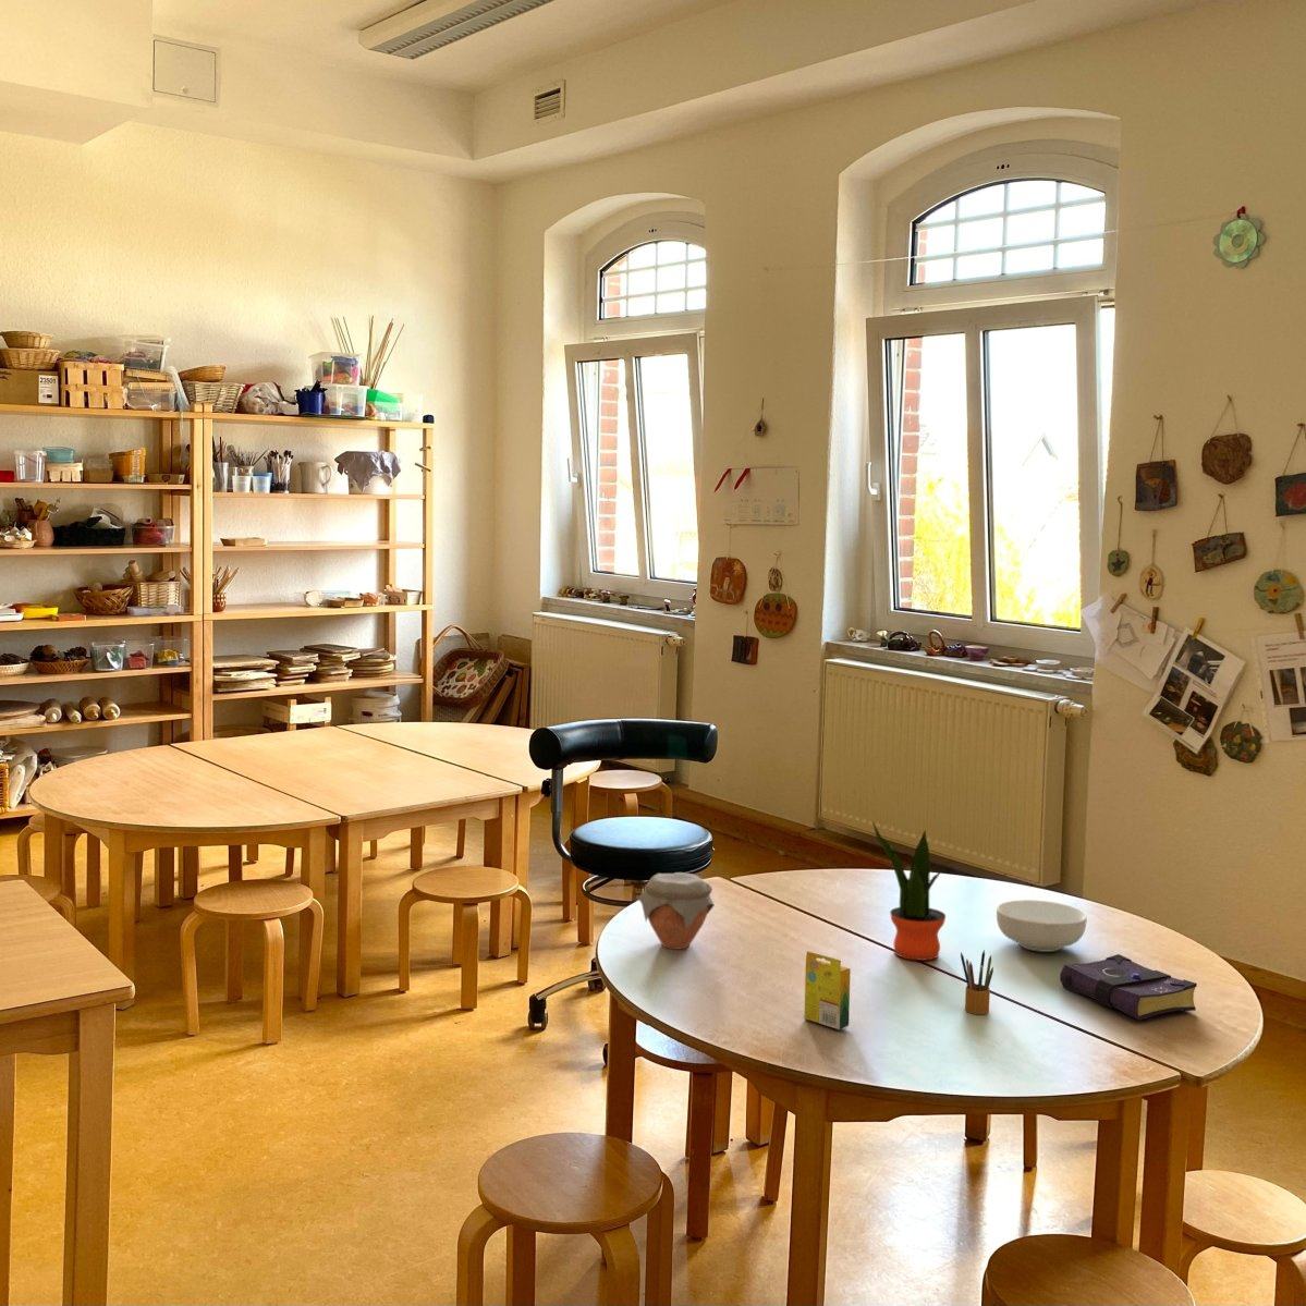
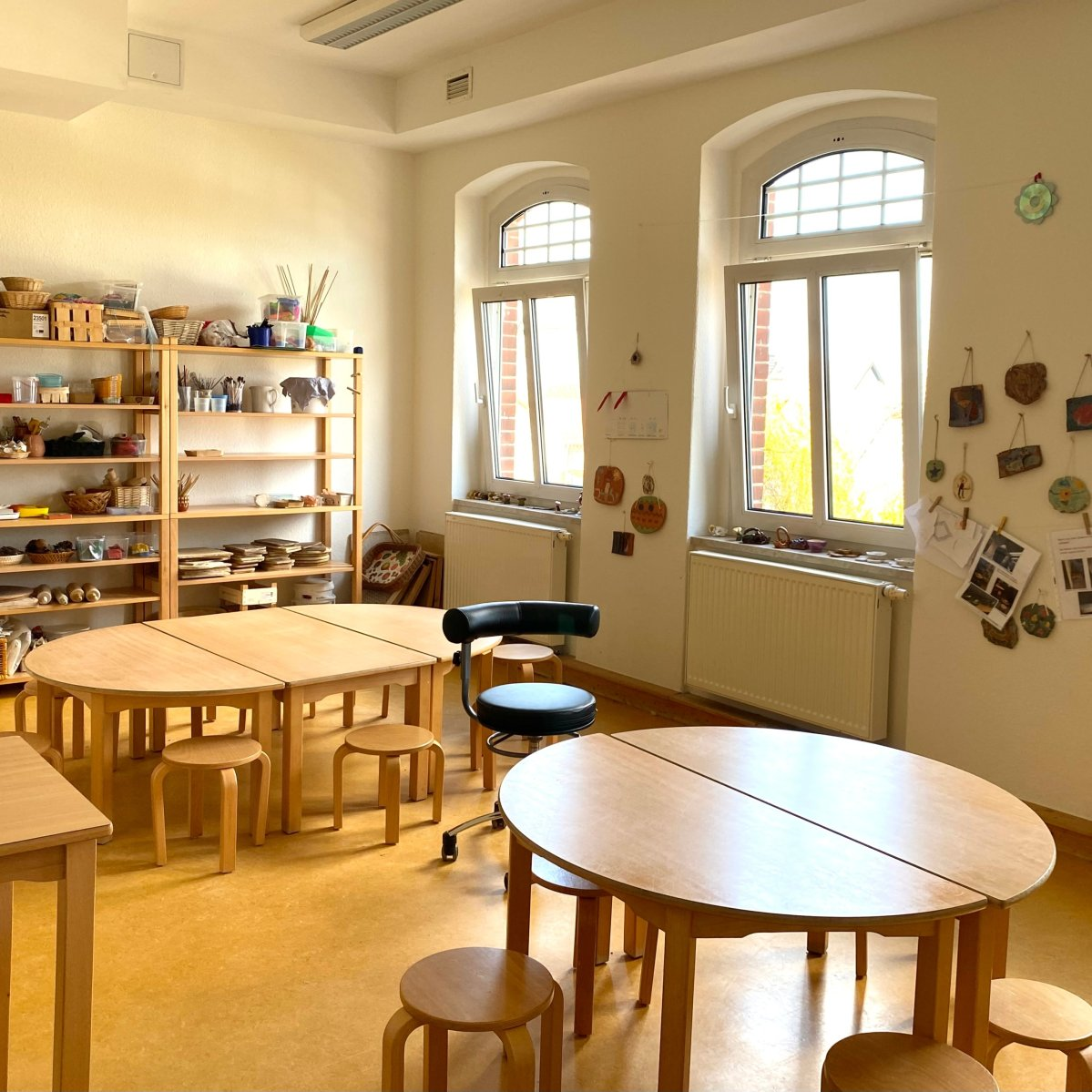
- potted plant (907, 889)
- book (1127, 984)
- cereal bowl (1040, 928)
- jar (677, 910)
- crayon box (826, 988)
- pencil box (978, 982)
